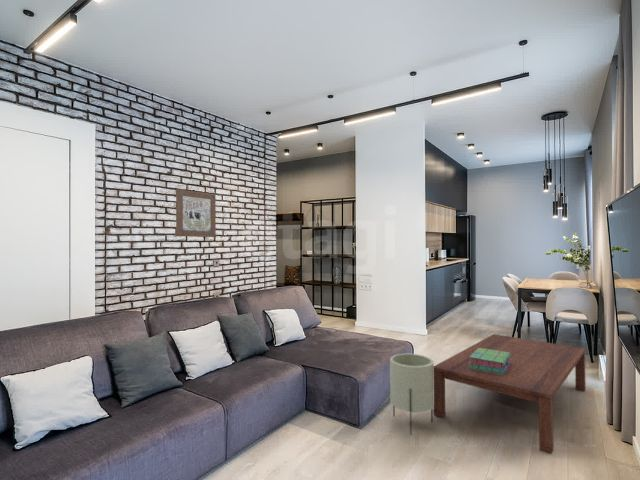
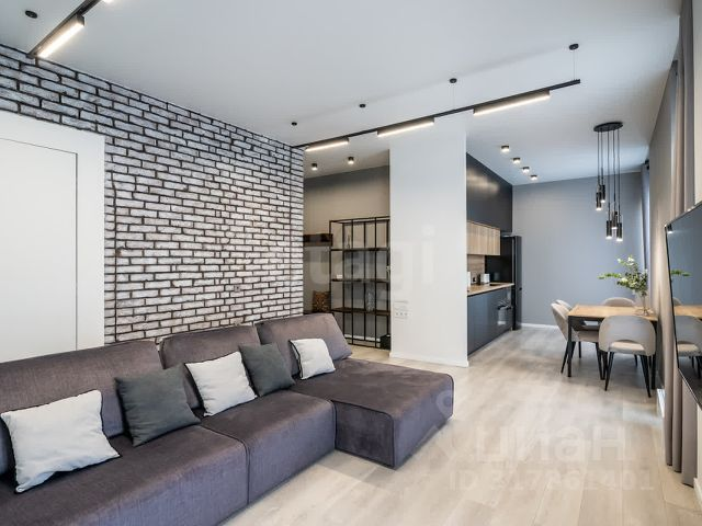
- planter (411, 391)
- coffee table (515, 379)
- stack of books (490, 360)
- wall art (196, 214)
